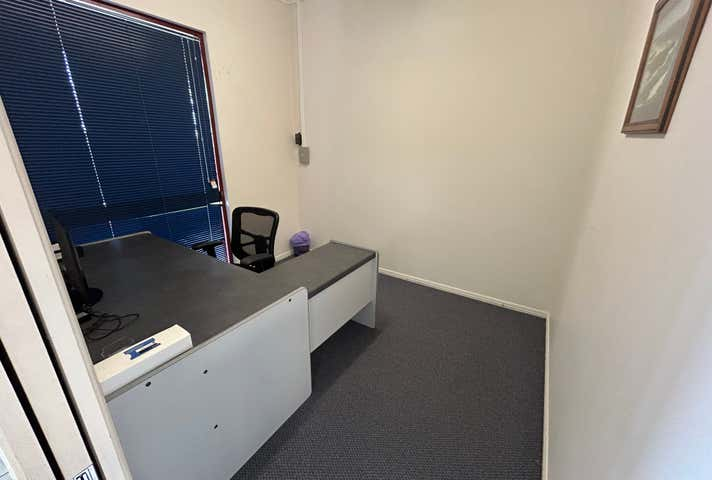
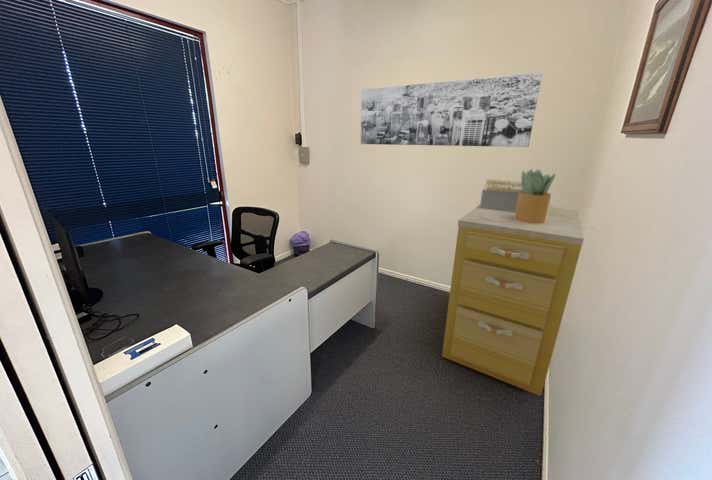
+ potted plant (533, 195)
+ filing cabinet (509, 281)
+ wall art (435, 114)
+ architectural model (510, 195)
